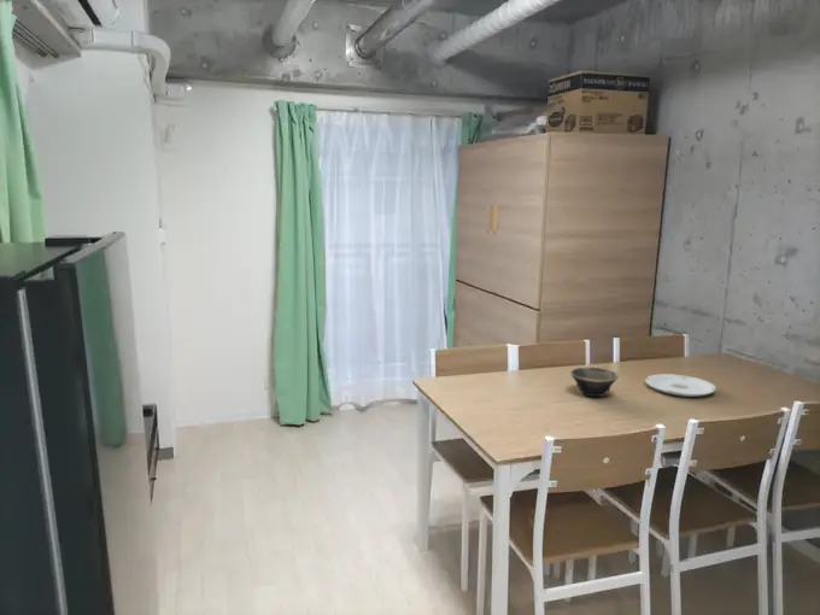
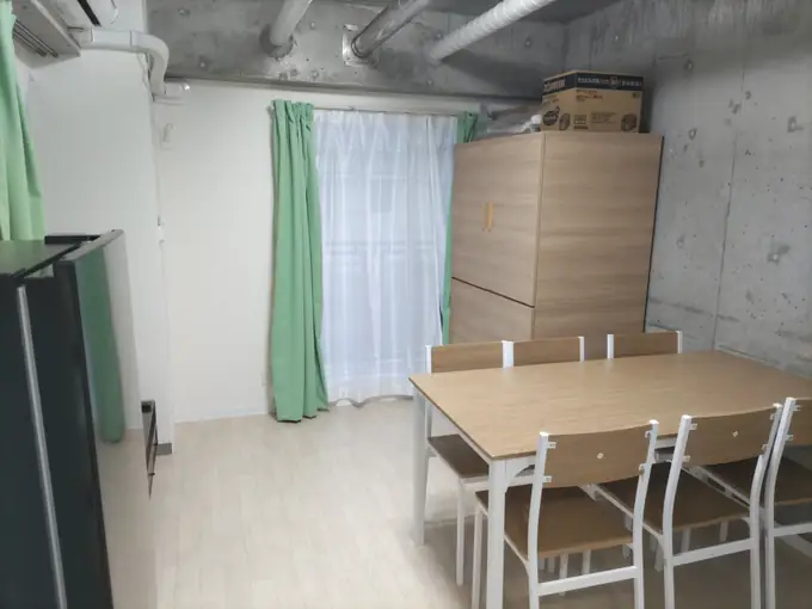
- plate (679, 386)
- bowl (593, 383)
